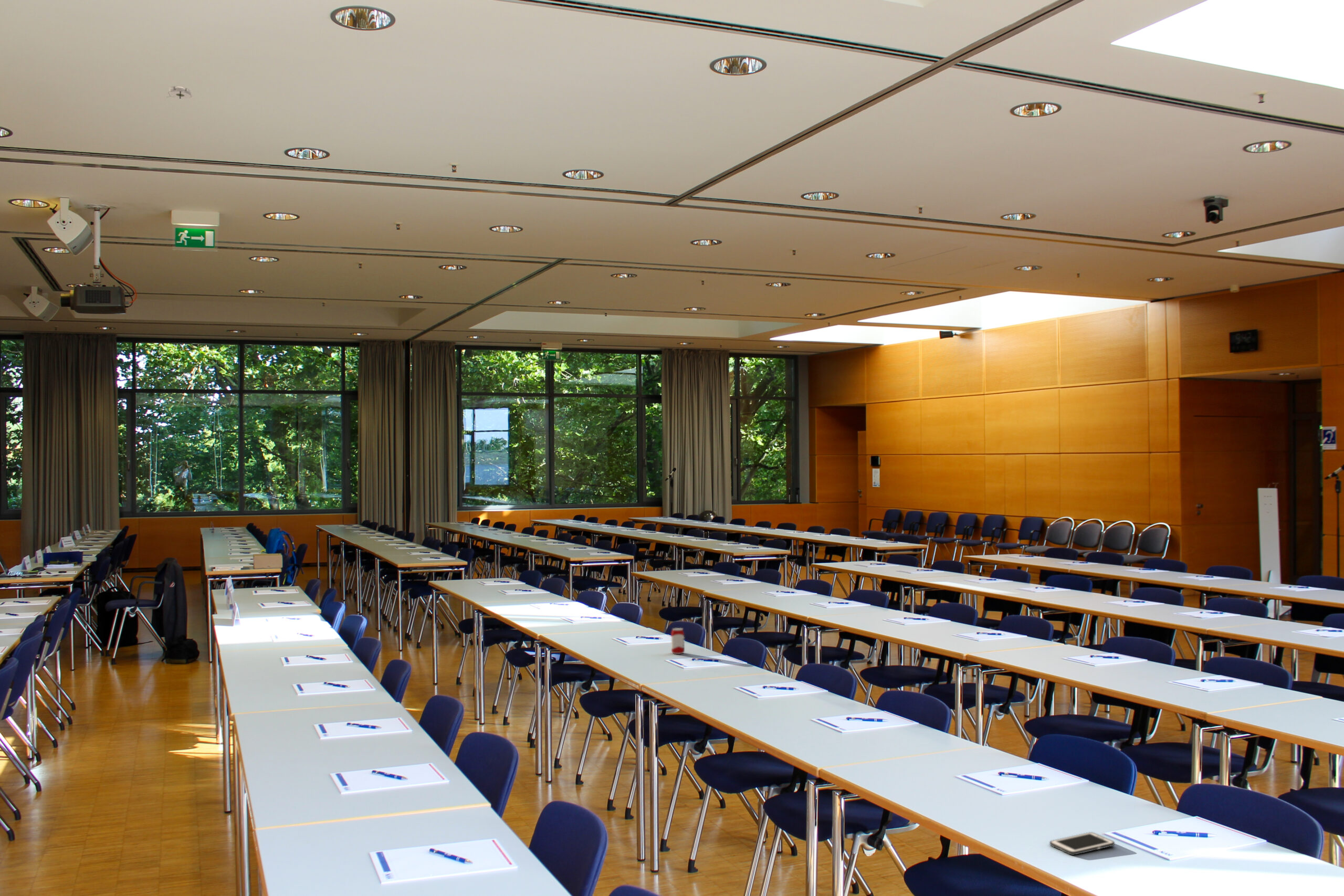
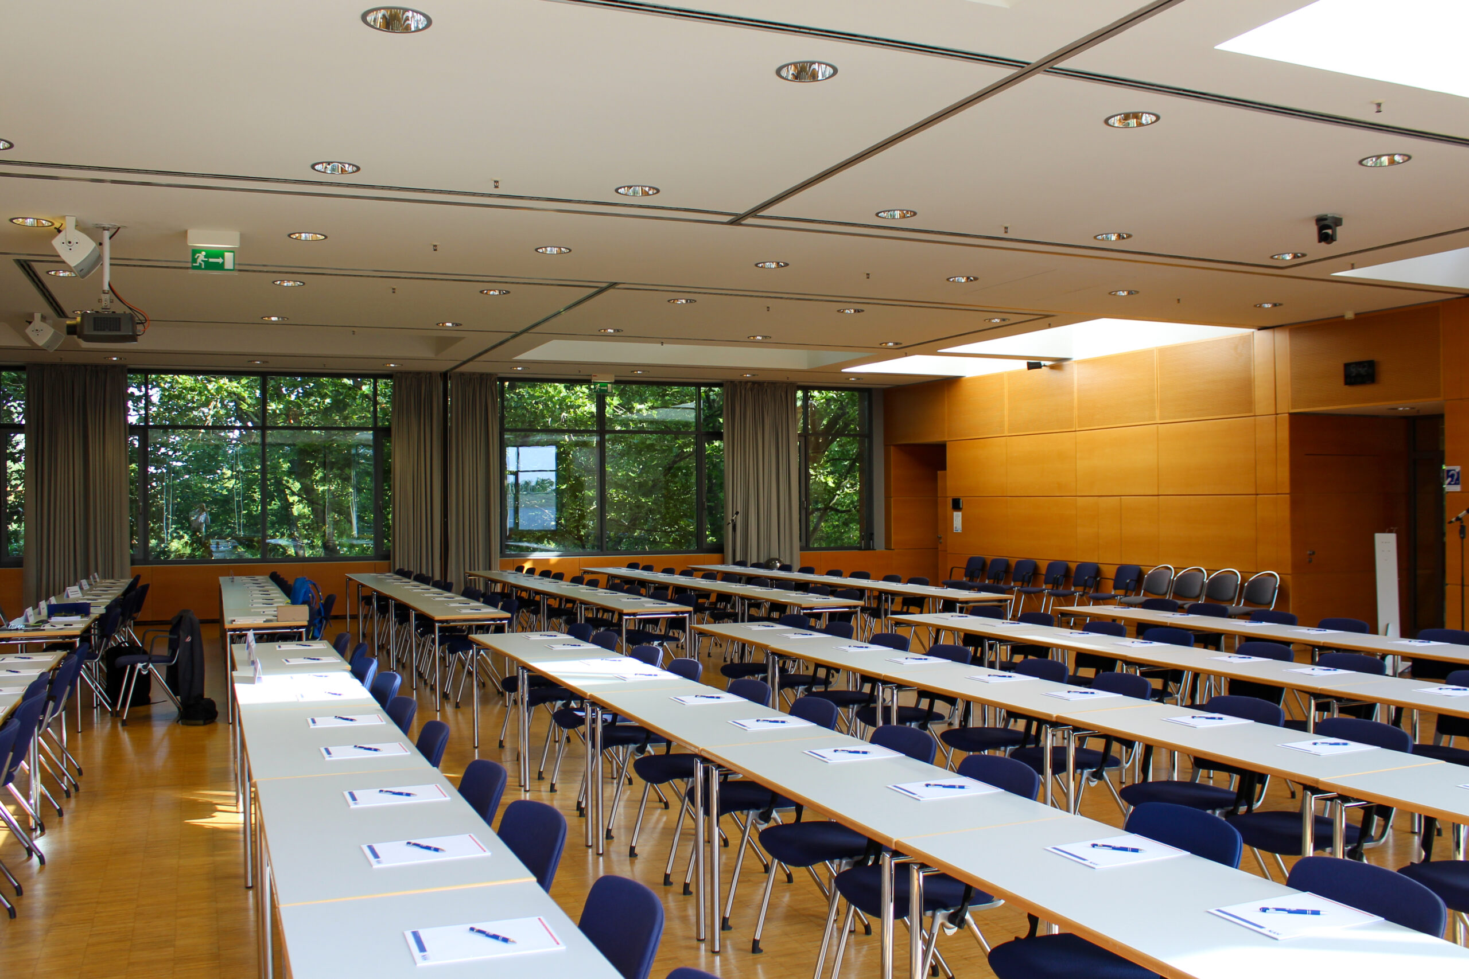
- smoke detector (179, 92)
- cell phone (1082, 844)
- beverage can (678, 640)
